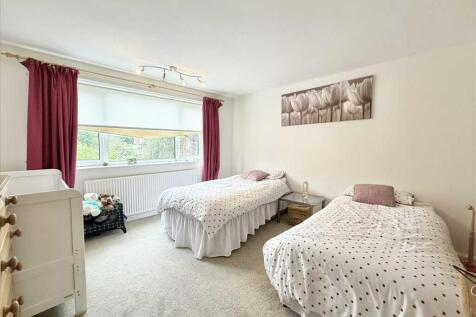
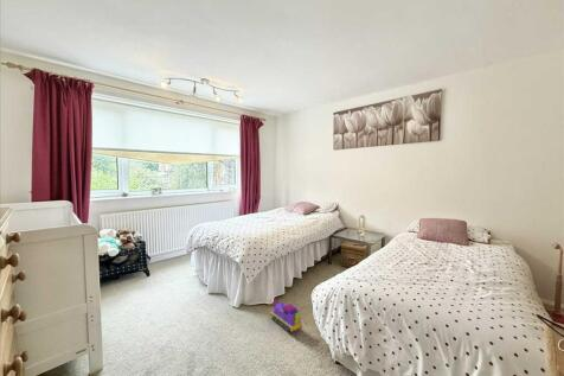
+ toy train (284, 313)
